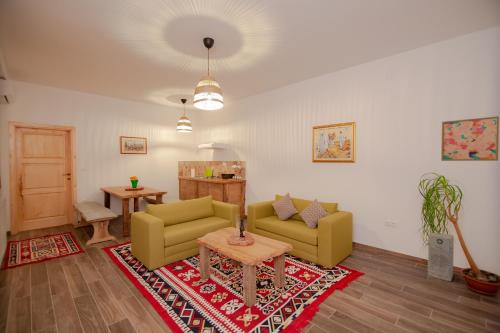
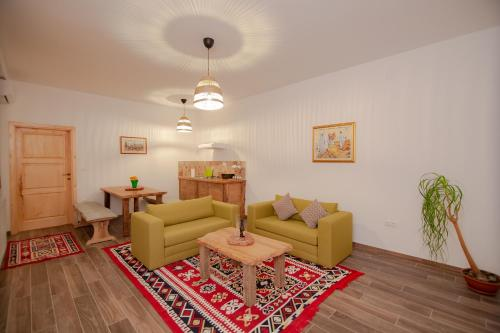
- air purifier (440, 255)
- wall art (468, 140)
